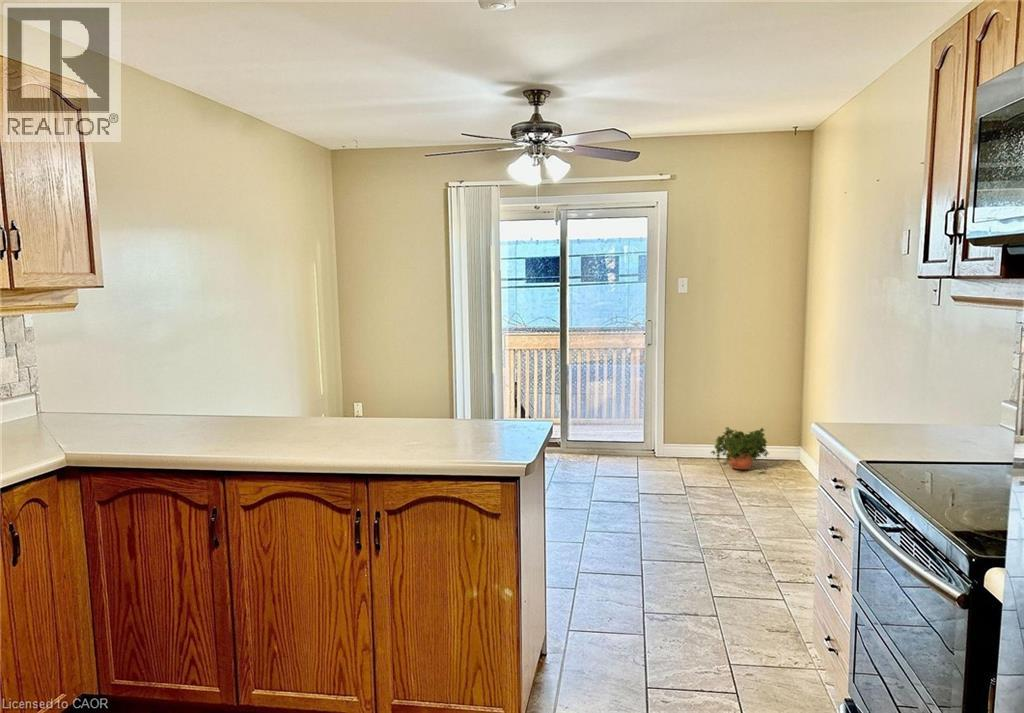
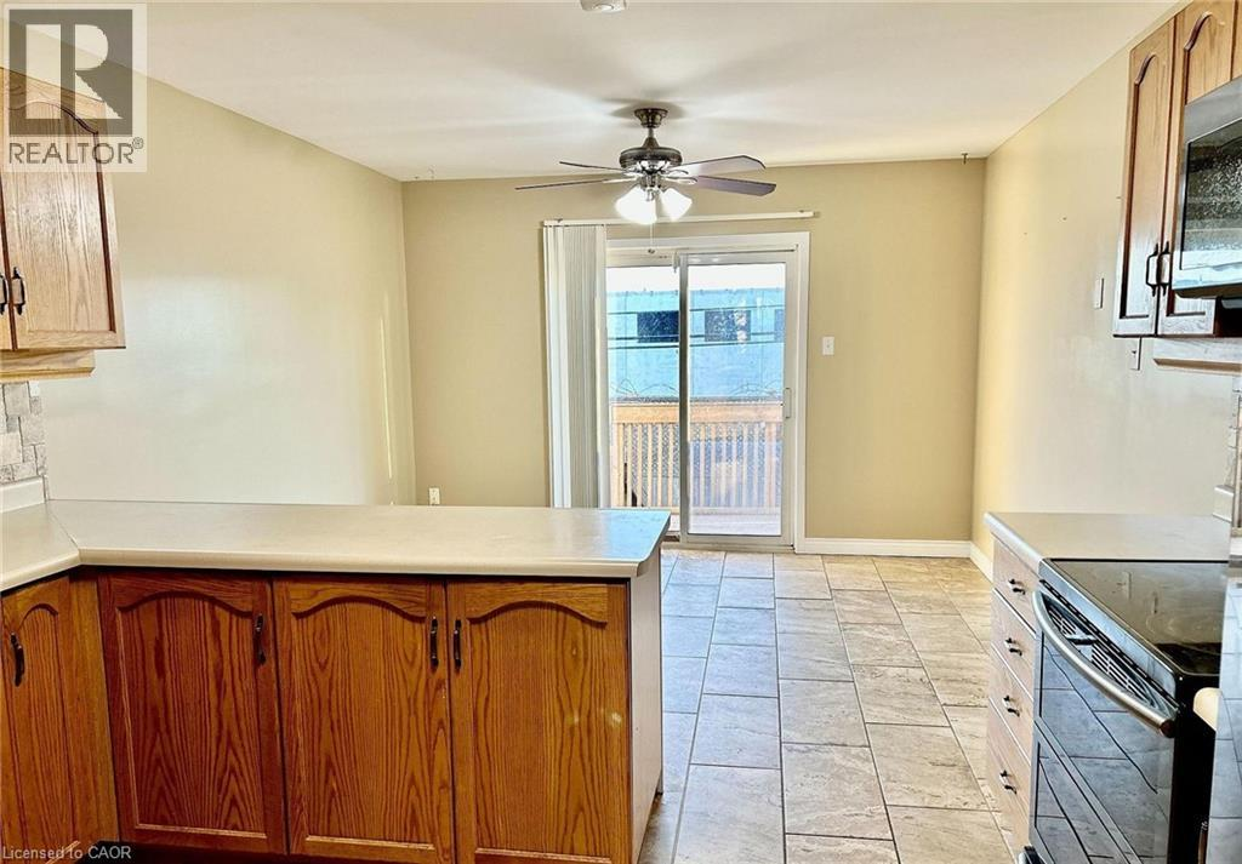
- potted plant (739, 448)
